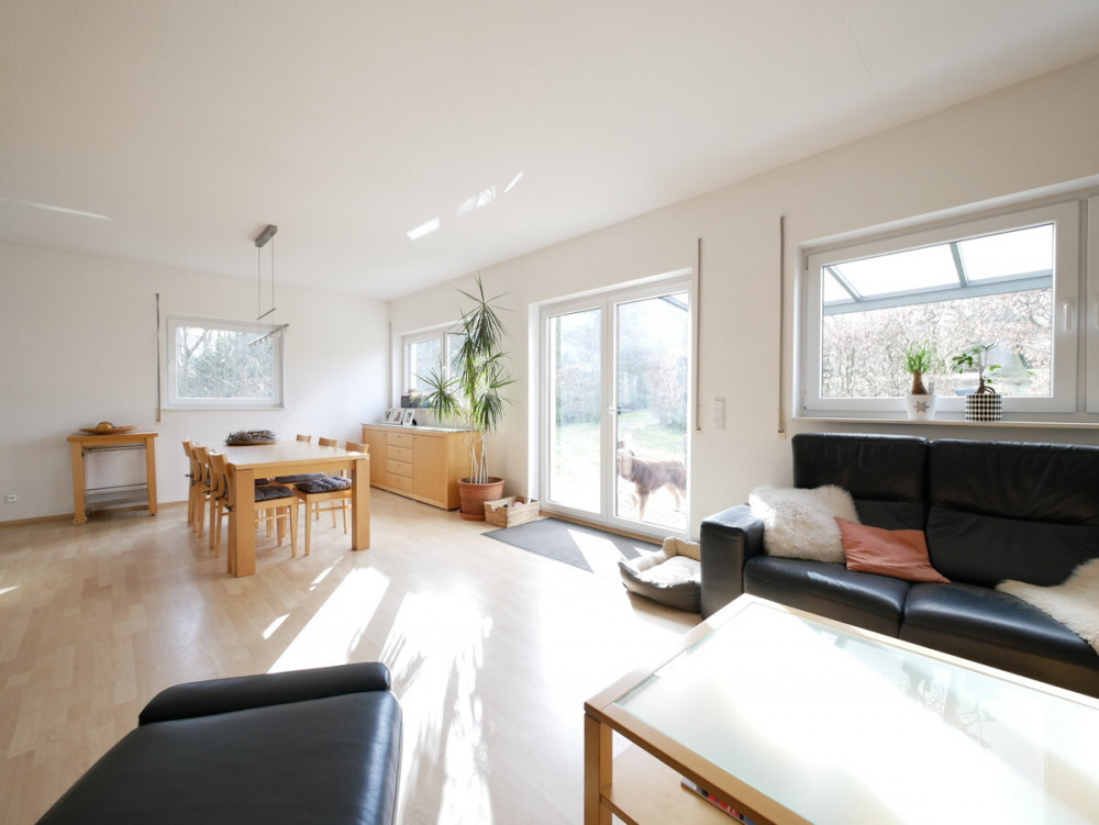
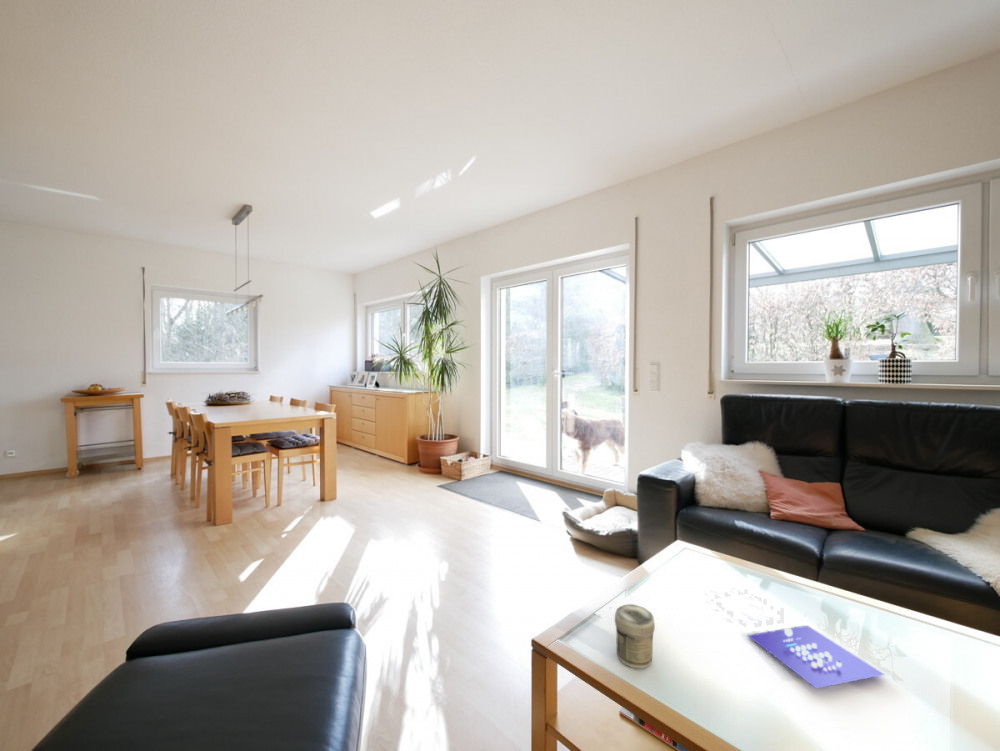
+ board game (782, 623)
+ jar (634, 635)
